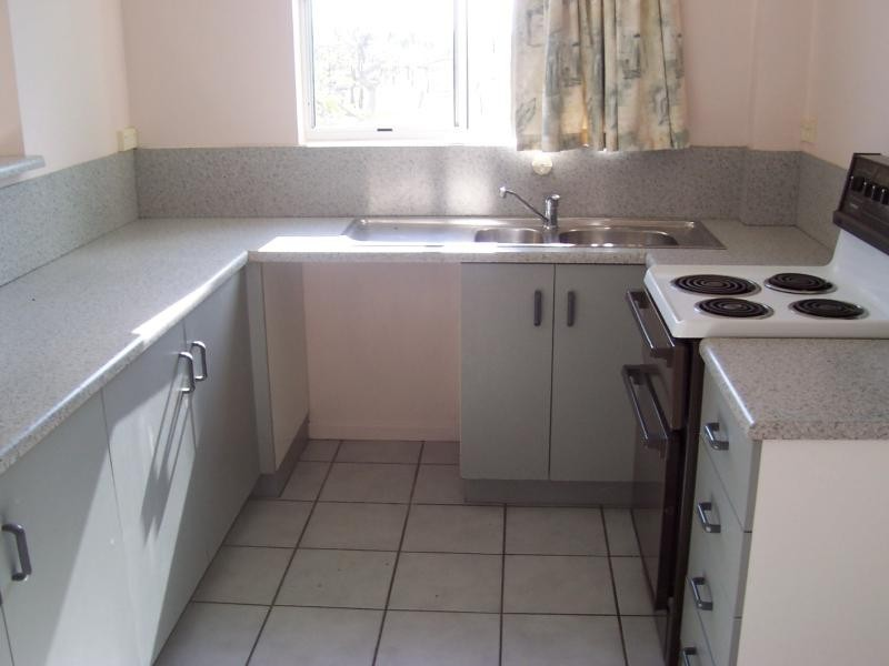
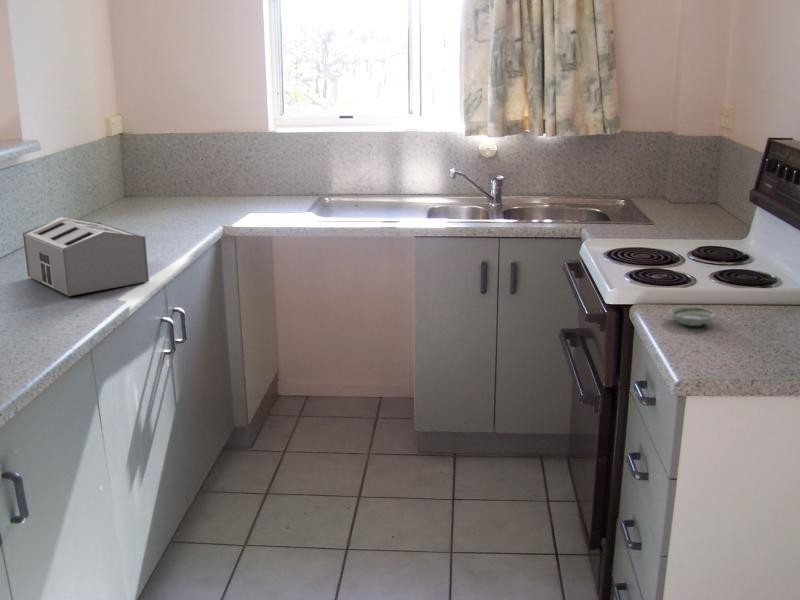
+ saucer (692, 317)
+ toaster (84, 252)
